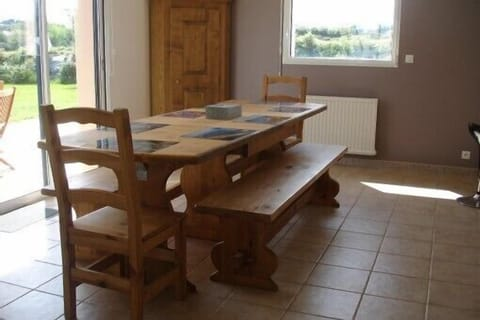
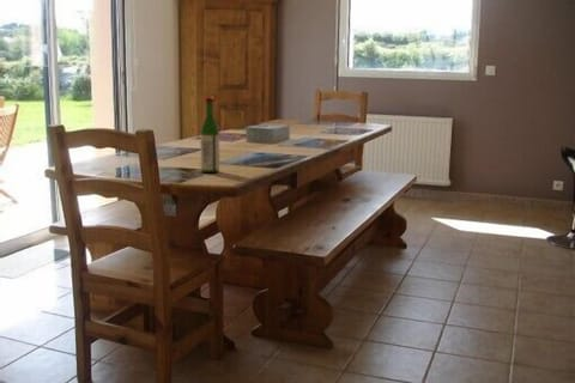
+ wine bottle (210, 135)
